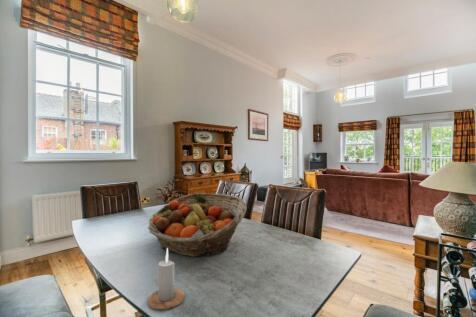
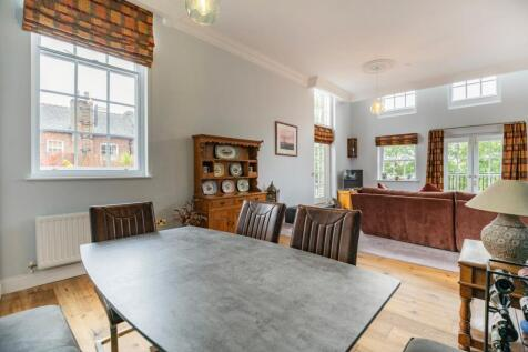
- candle (166, 273)
- fruit basket (197, 220)
